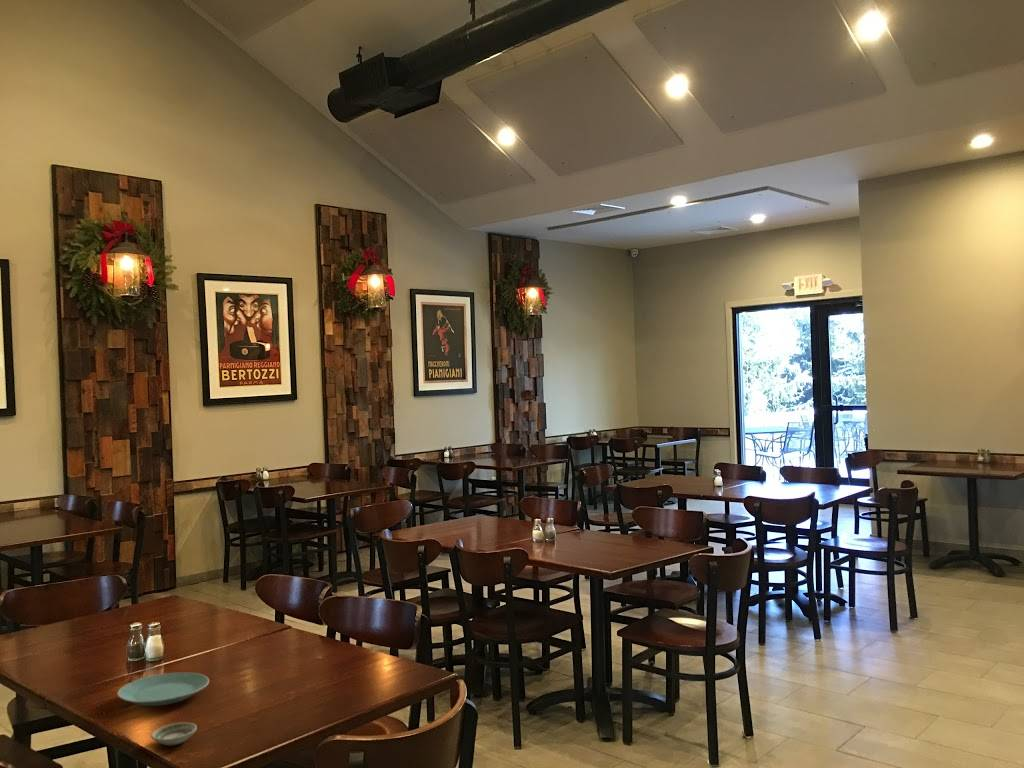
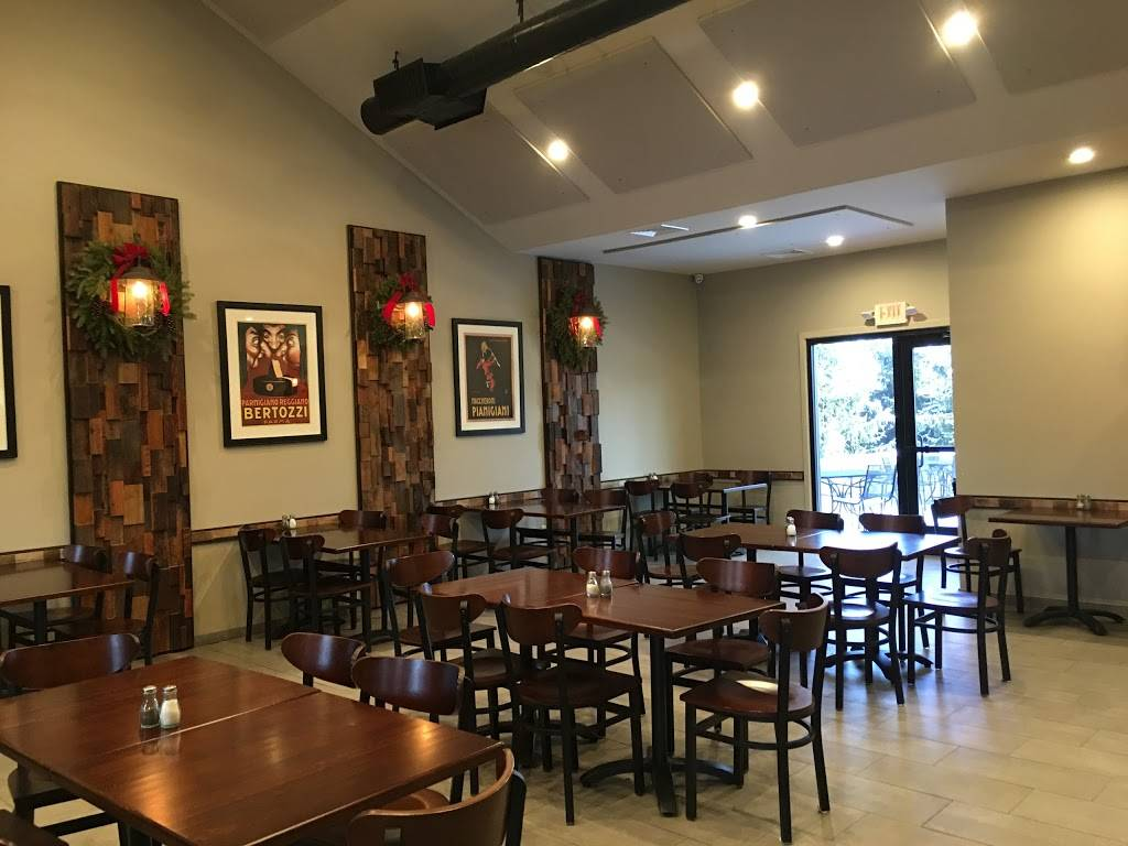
- plate (164, 690)
- saucer (174, 735)
